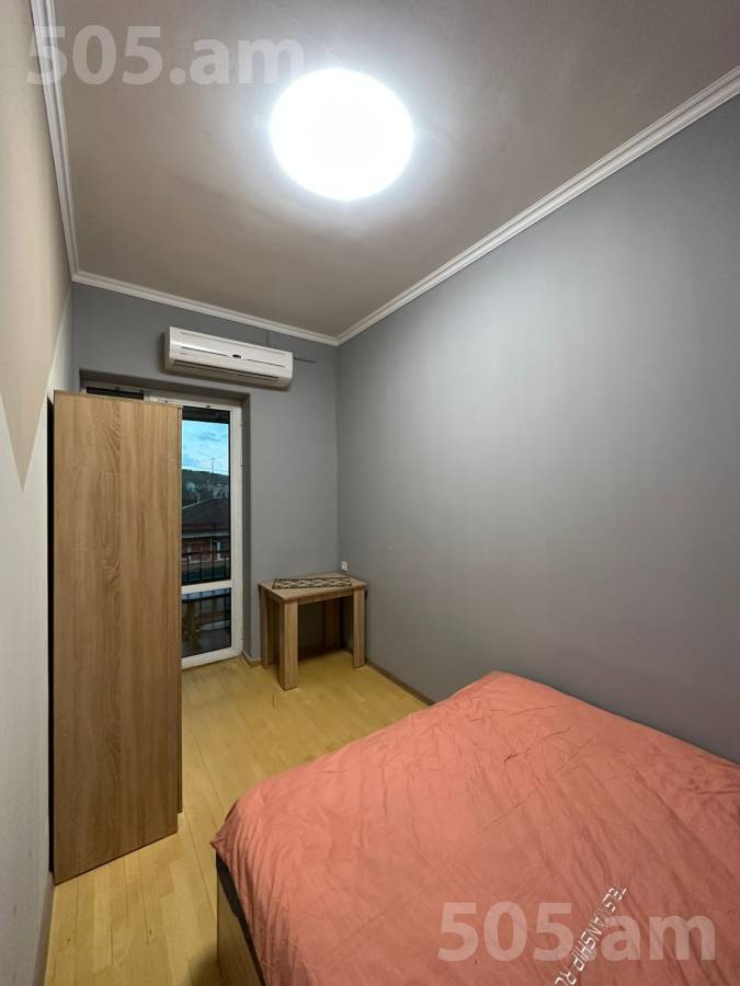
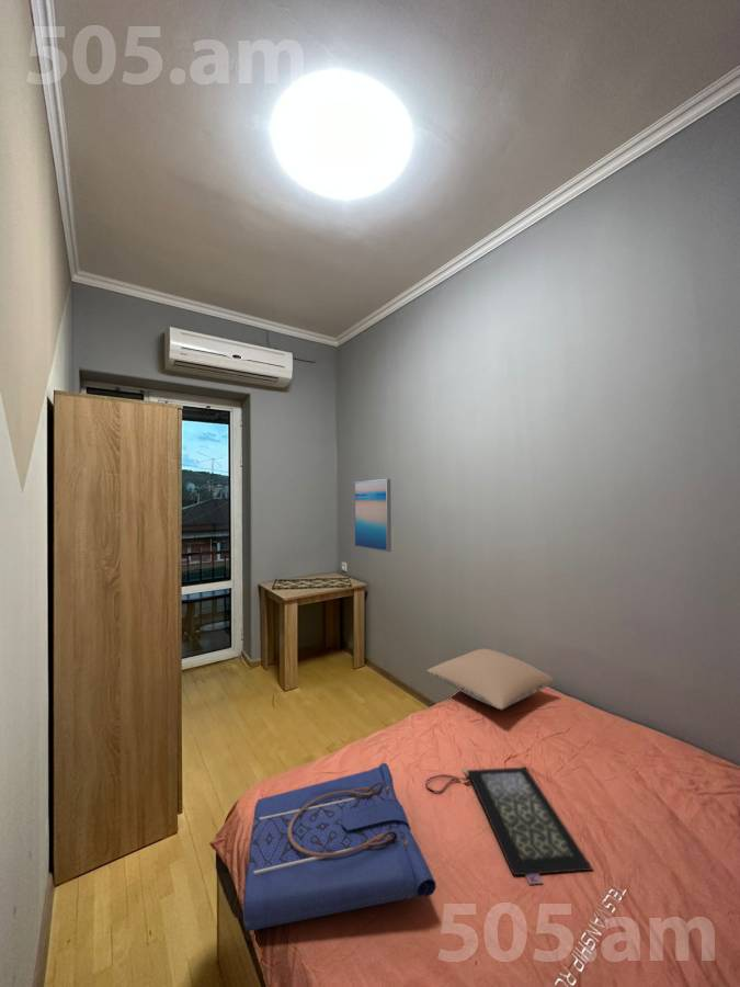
+ clutch bag (514, 806)
+ wall art (371, 514)
+ tote bag (333, 831)
+ pillow (489, 676)
